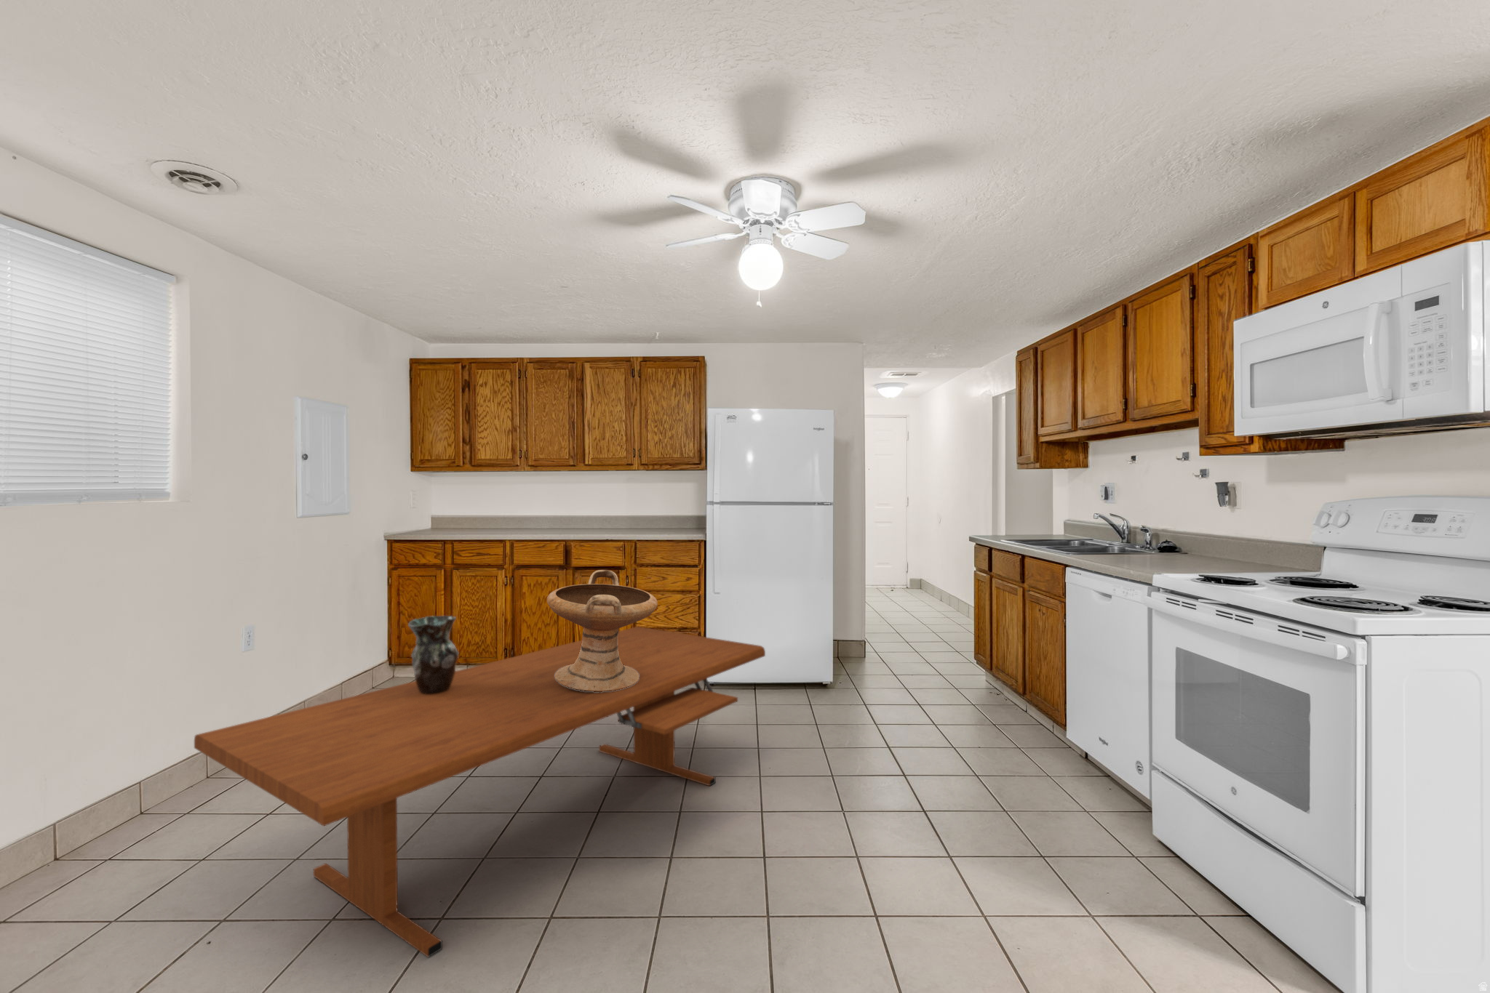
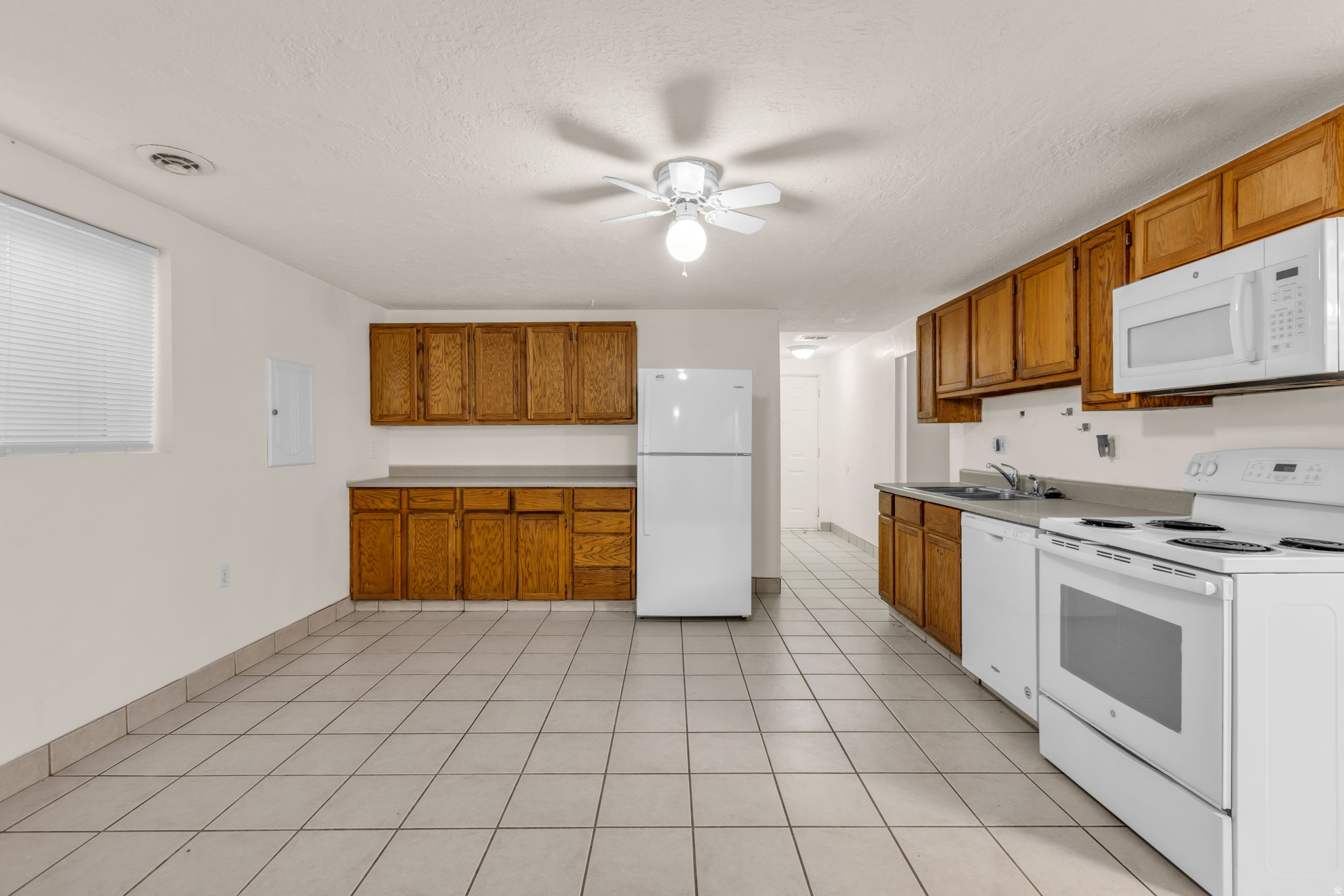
- table (548, 739)
- decorative bowl (598, 632)
- vase (435, 654)
